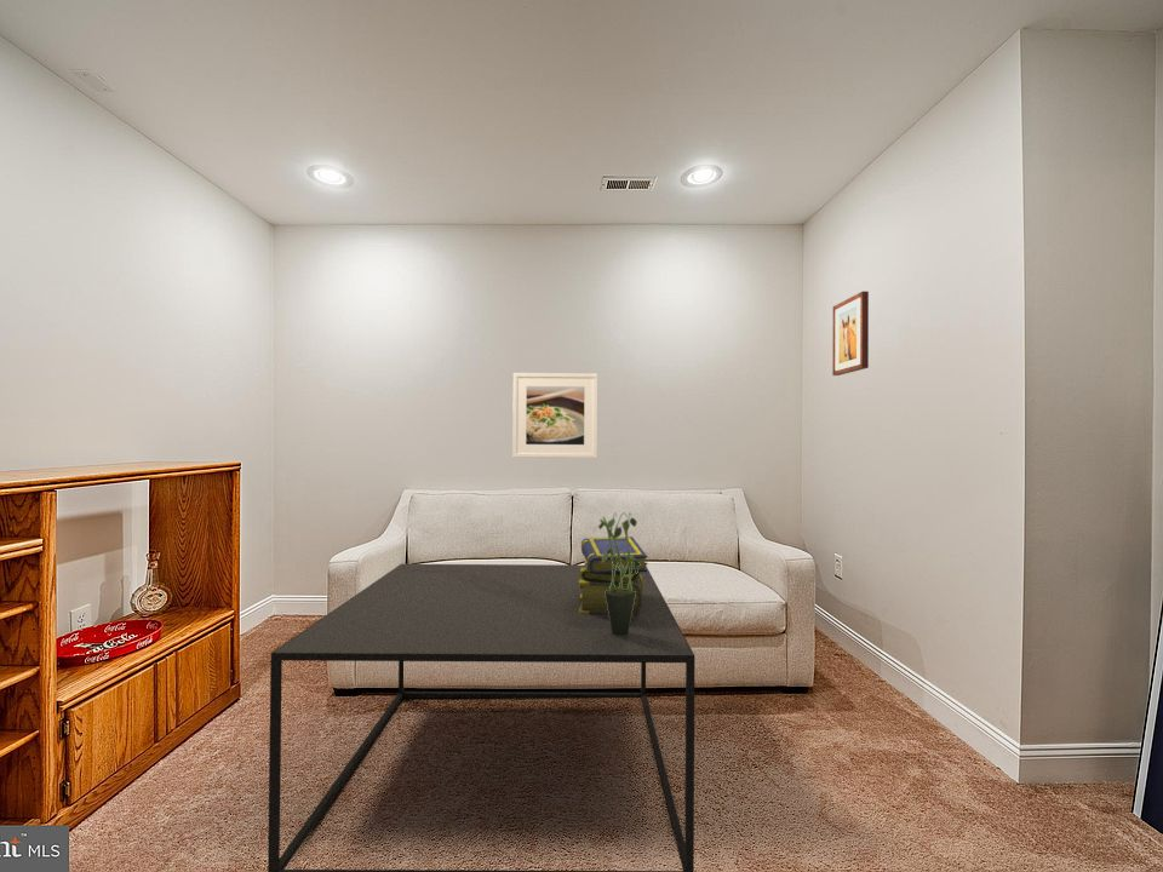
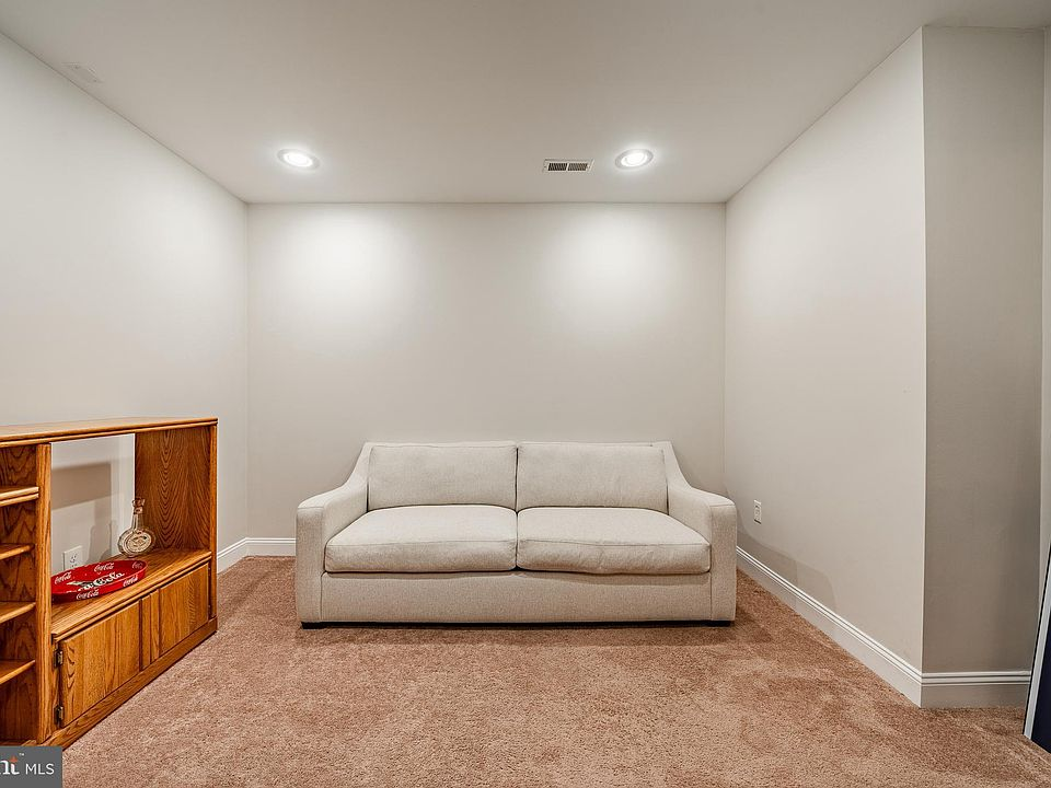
- potted plant (614, 570)
- coffee table (508, 692)
- wall art (849, 335)
- stack of books (611, 572)
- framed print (555, 415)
